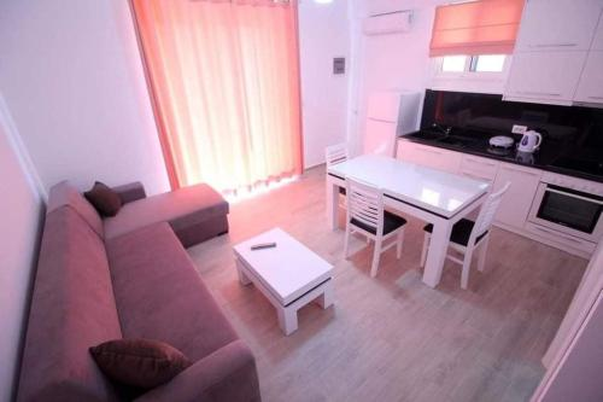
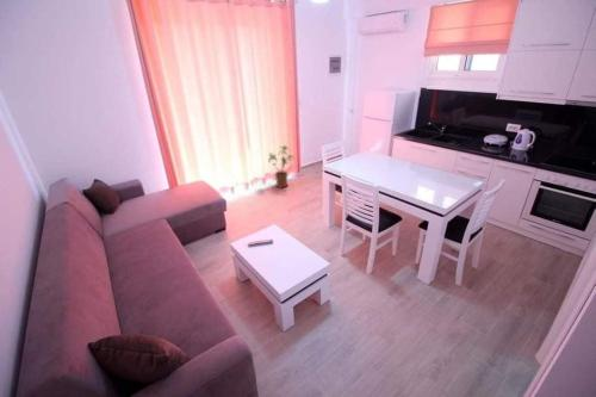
+ house plant (283, 167)
